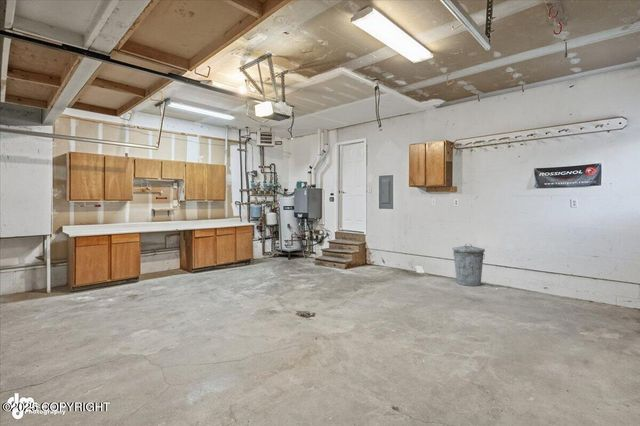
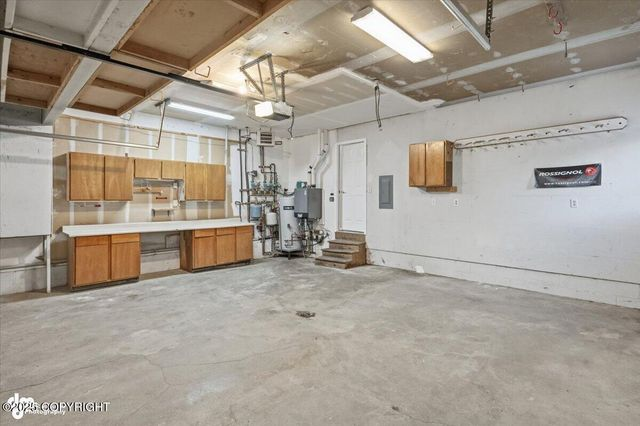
- trash can (468, 263)
